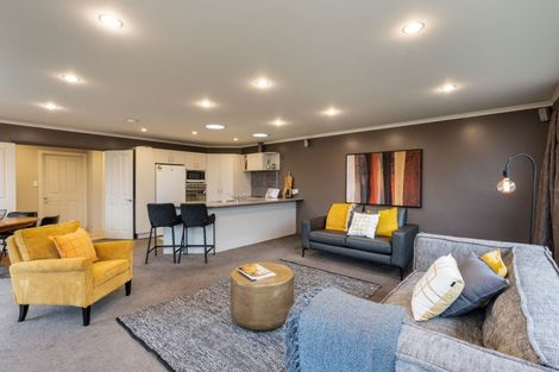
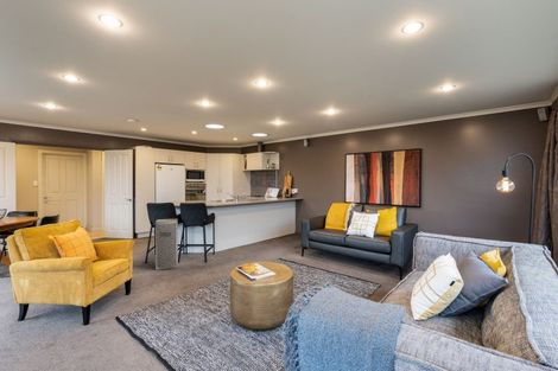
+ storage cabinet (166, 243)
